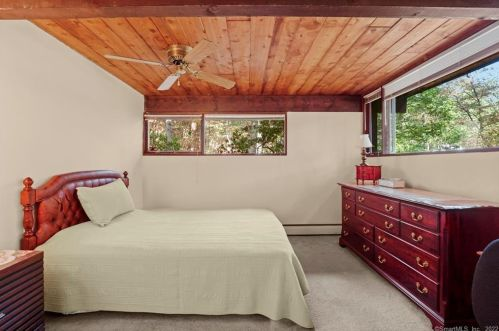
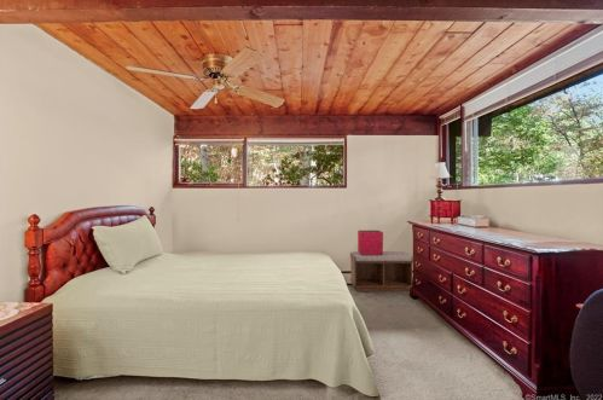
+ storage bin (370, 242)
+ bench (379, 269)
